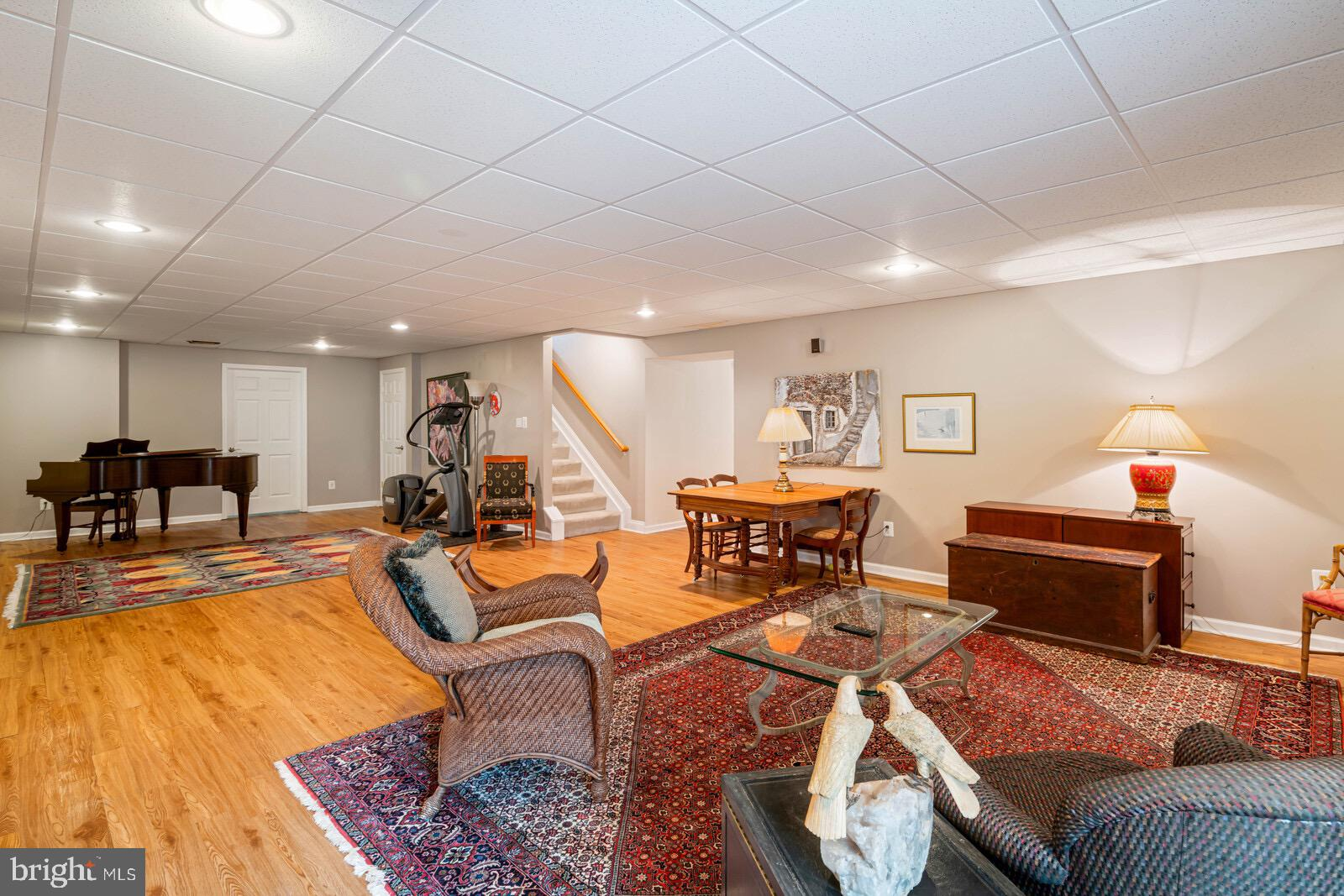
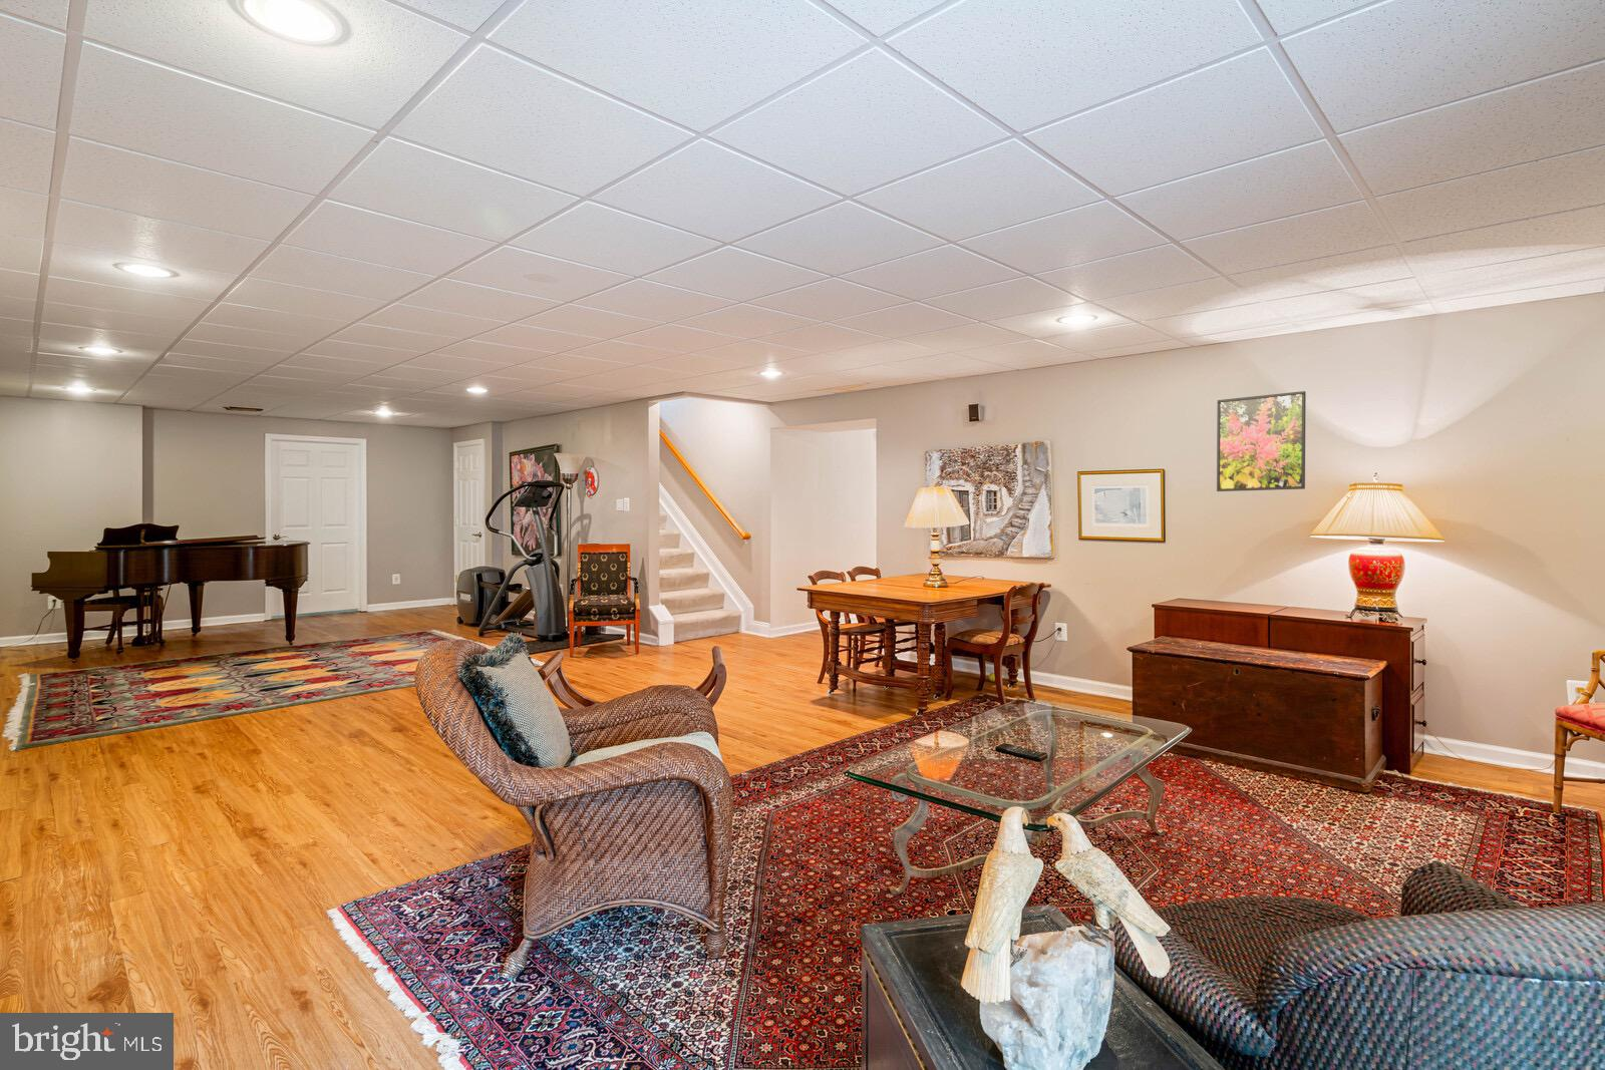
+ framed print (1259, 442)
